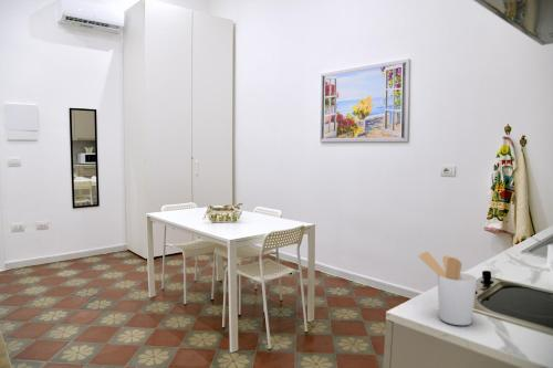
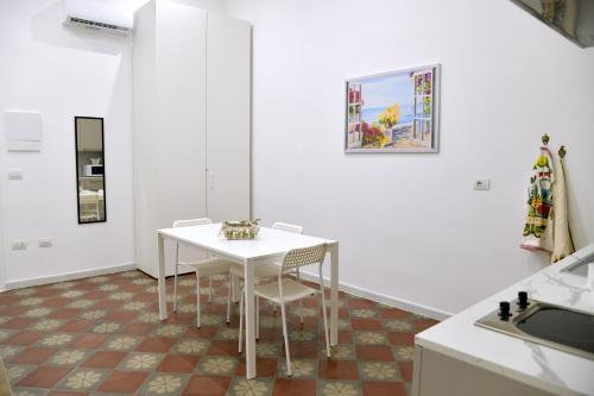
- utensil holder (446, 285)
